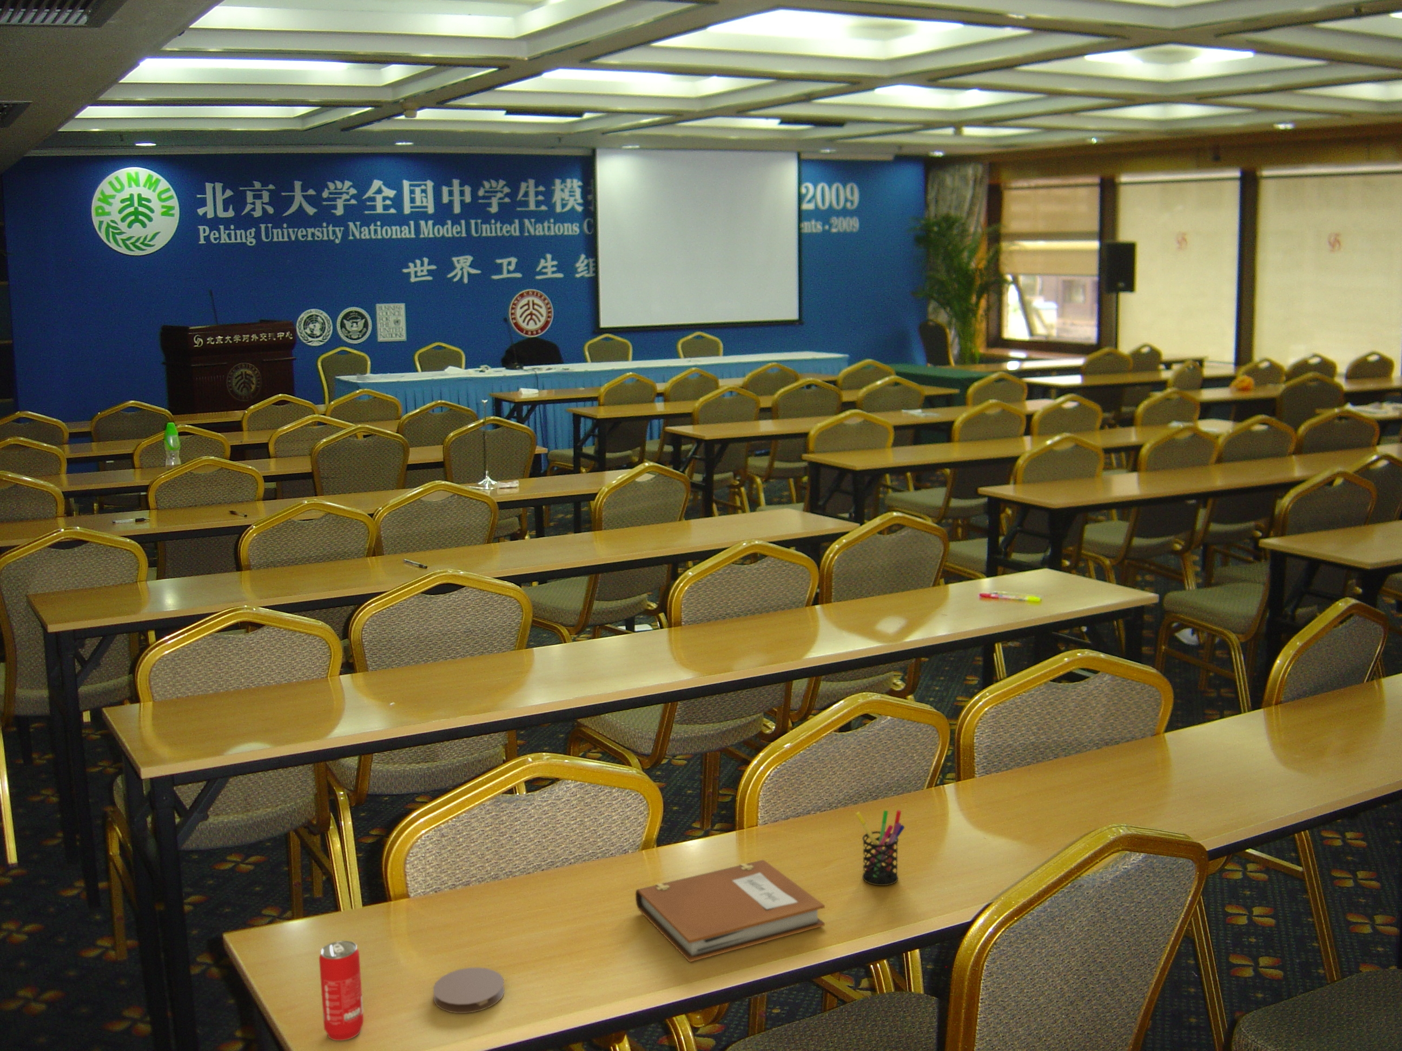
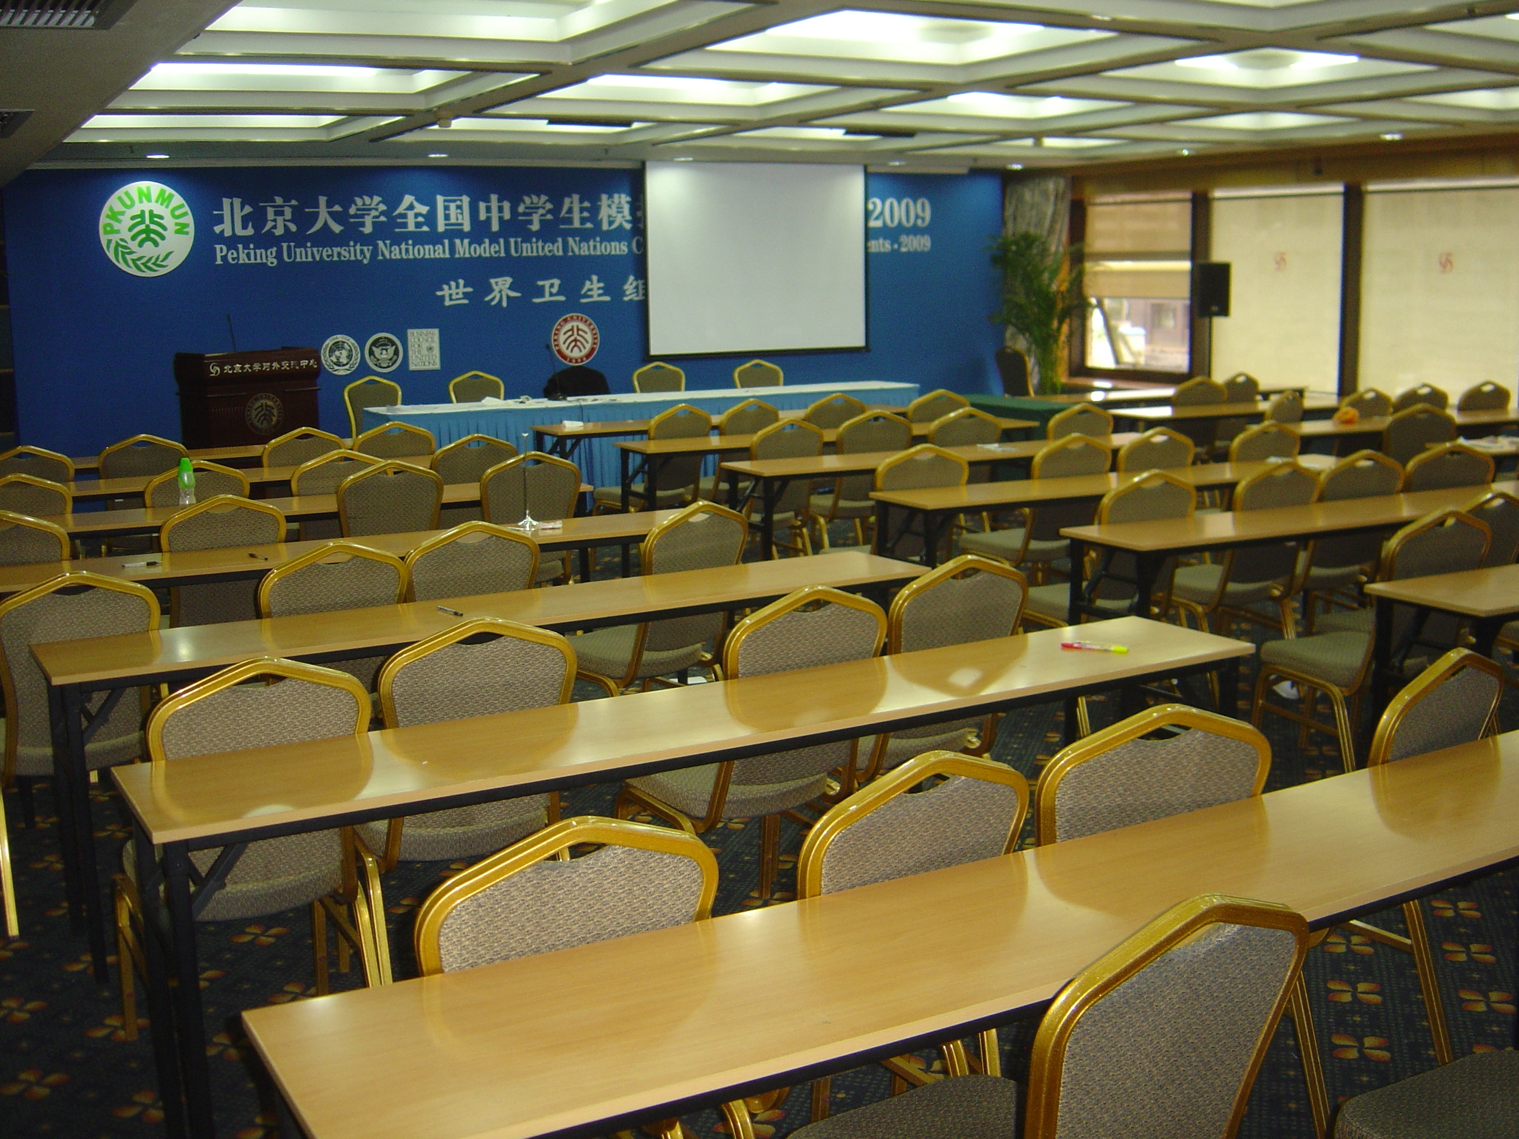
- pen holder (883, 841)
- coaster (468, 989)
- notebook (731, 904)
- beverage can (341, 990)
